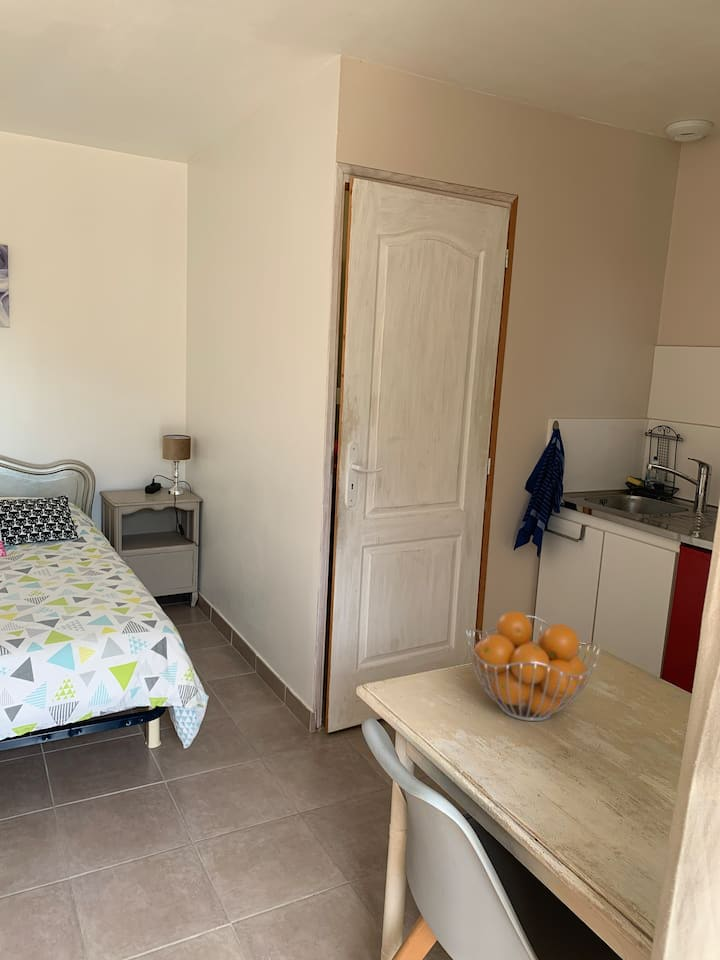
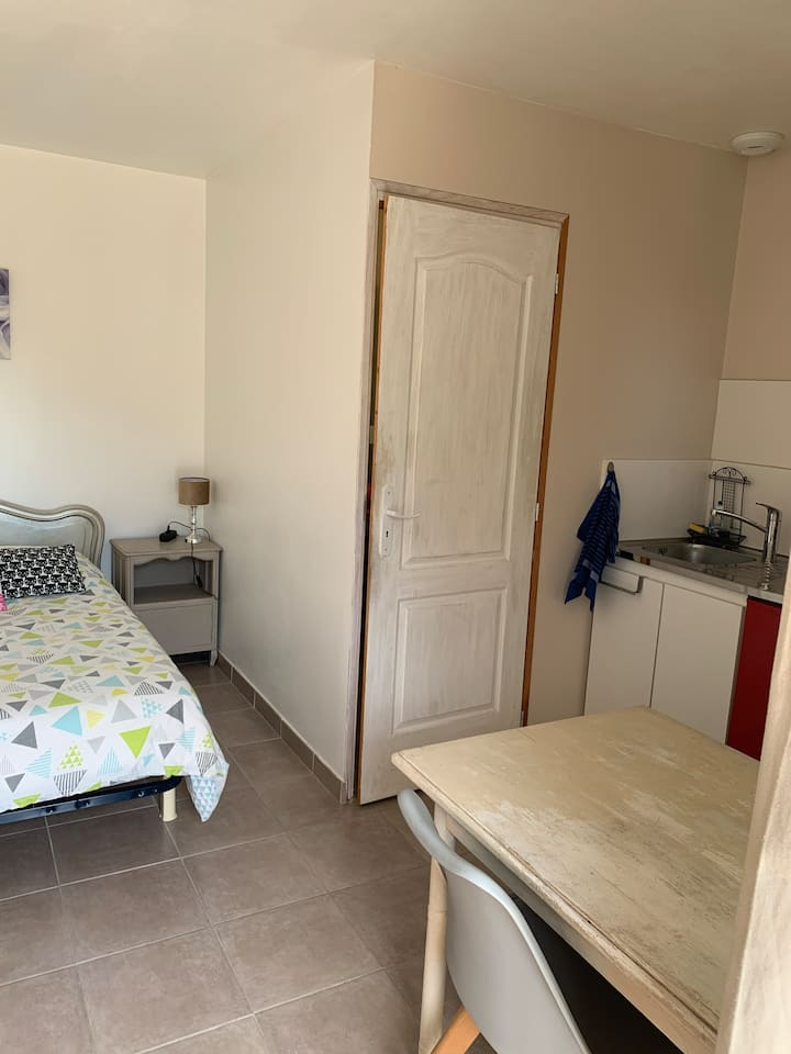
- fruit basket (529, 664)
